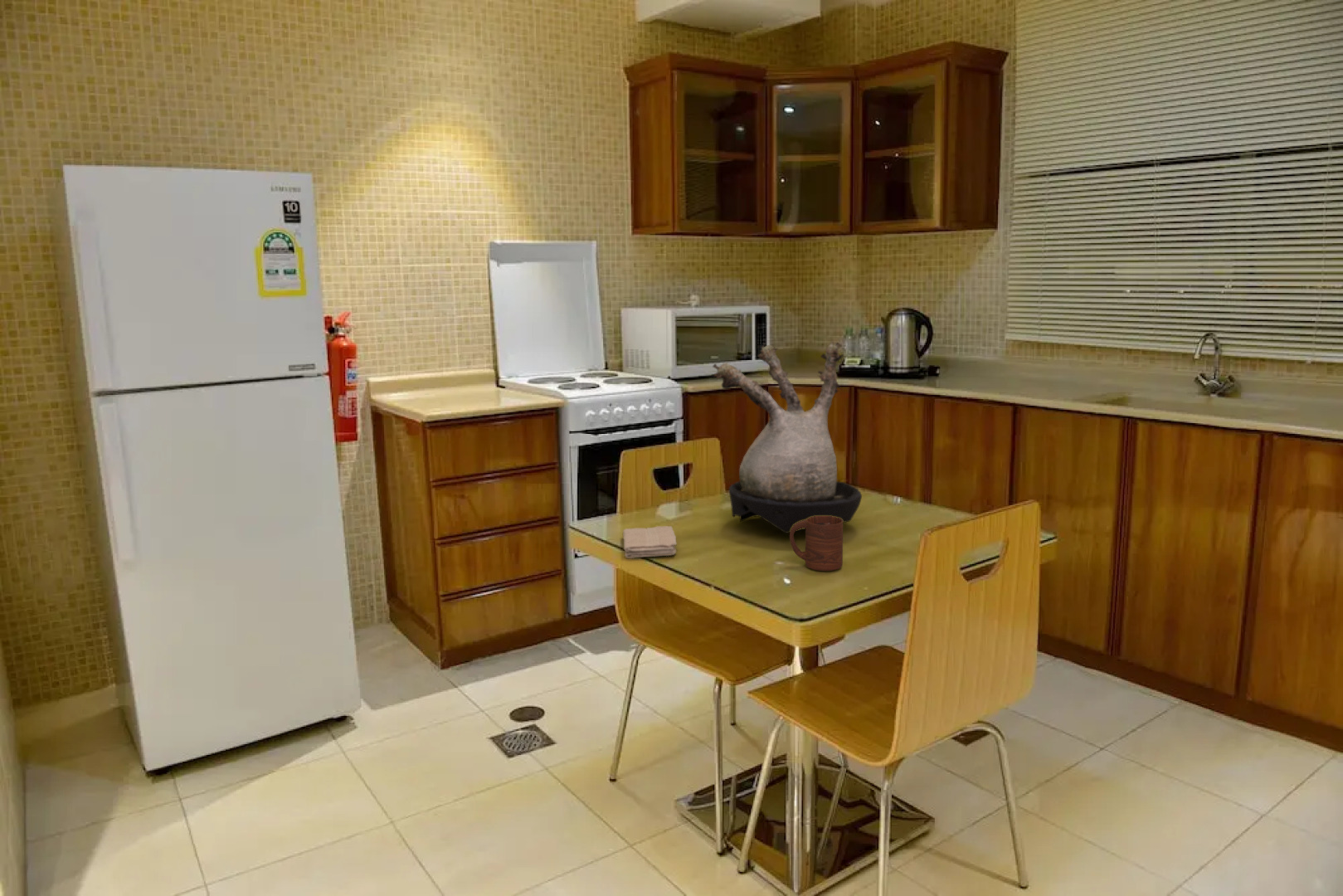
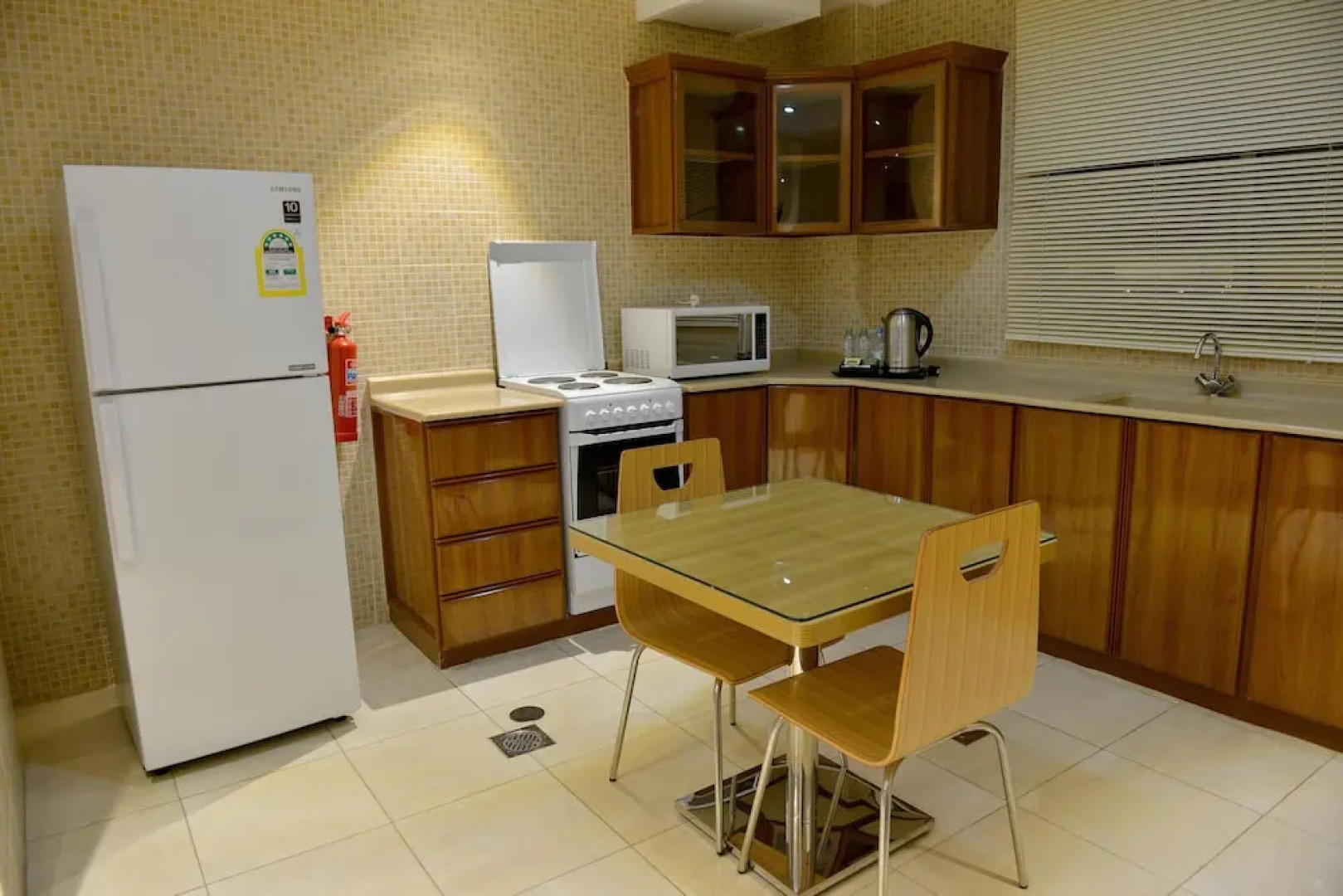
- washcloth (649, 540)
- plant (785, 436)
- cup (818, 543)
